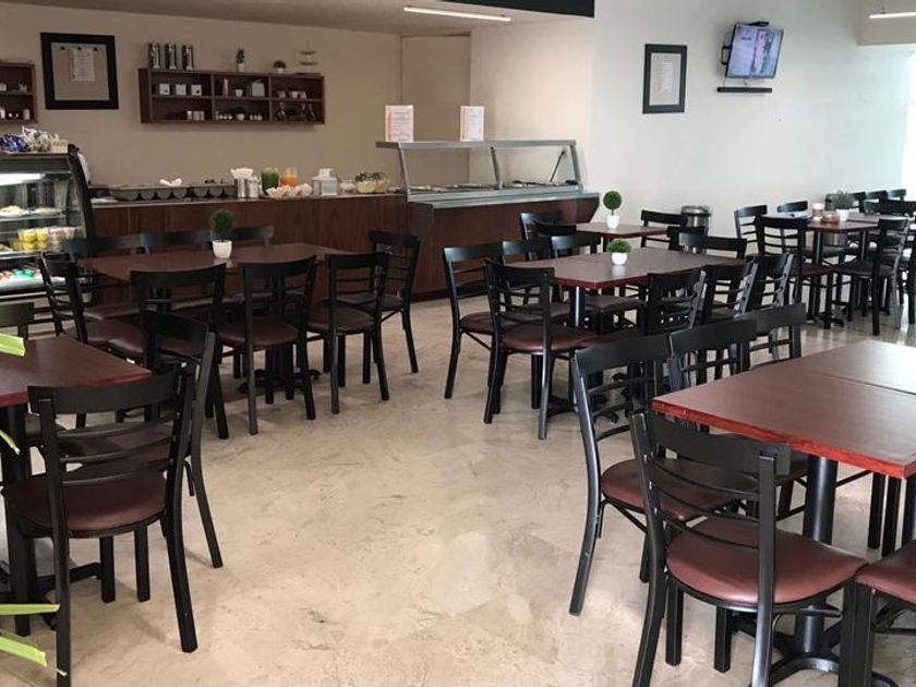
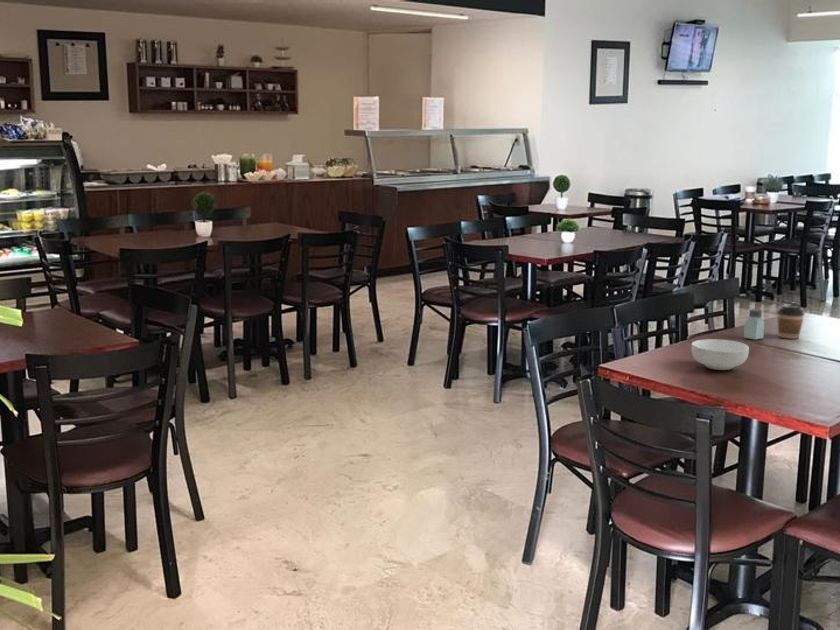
+ cereal bowl (719, 355)
+ coffee cup (789, 320)
+ saltshaker (754, 324)
